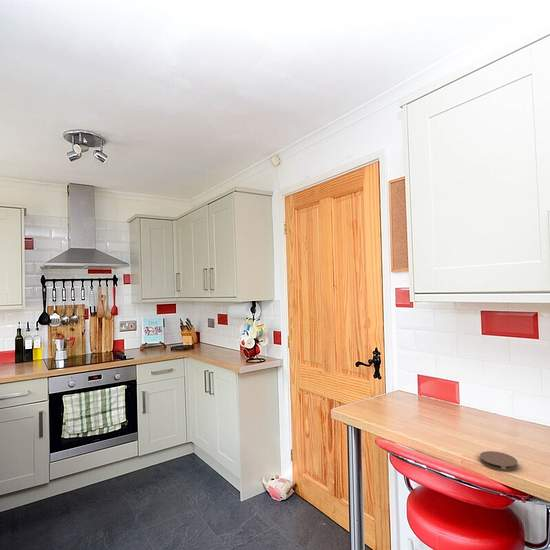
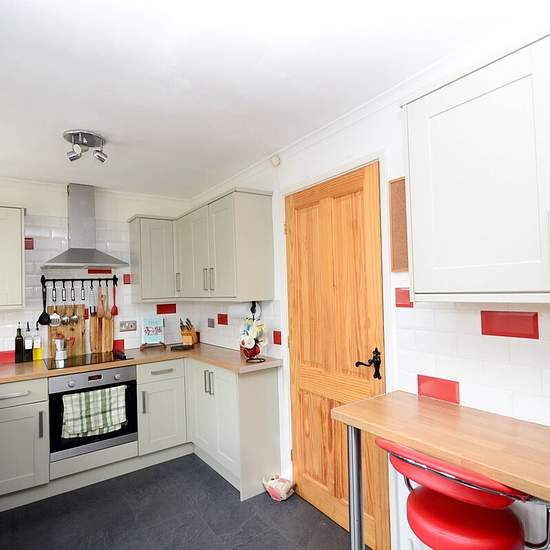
- coaster (498, 460)
